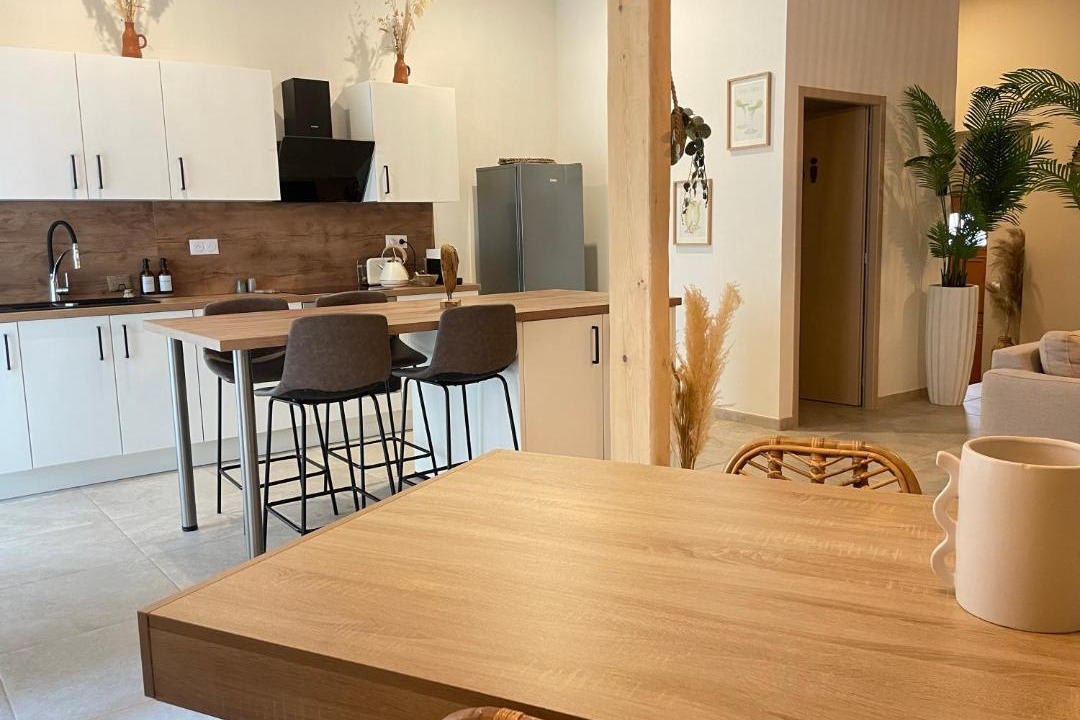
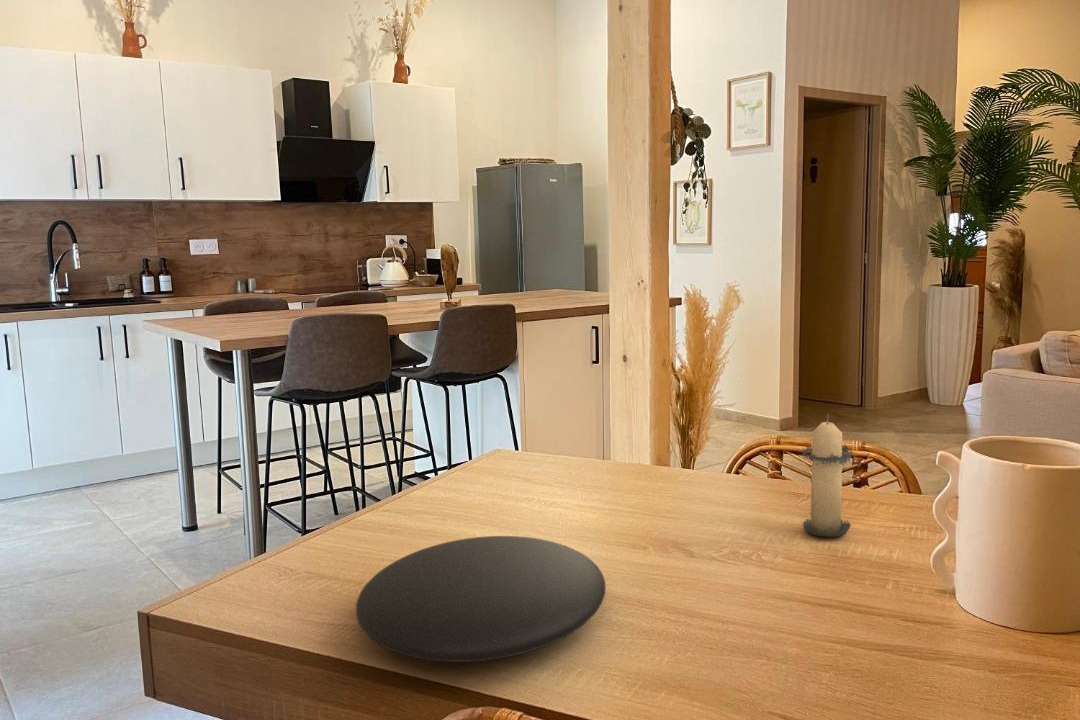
+ plate (483, 590)
+ candle (826, 473)
